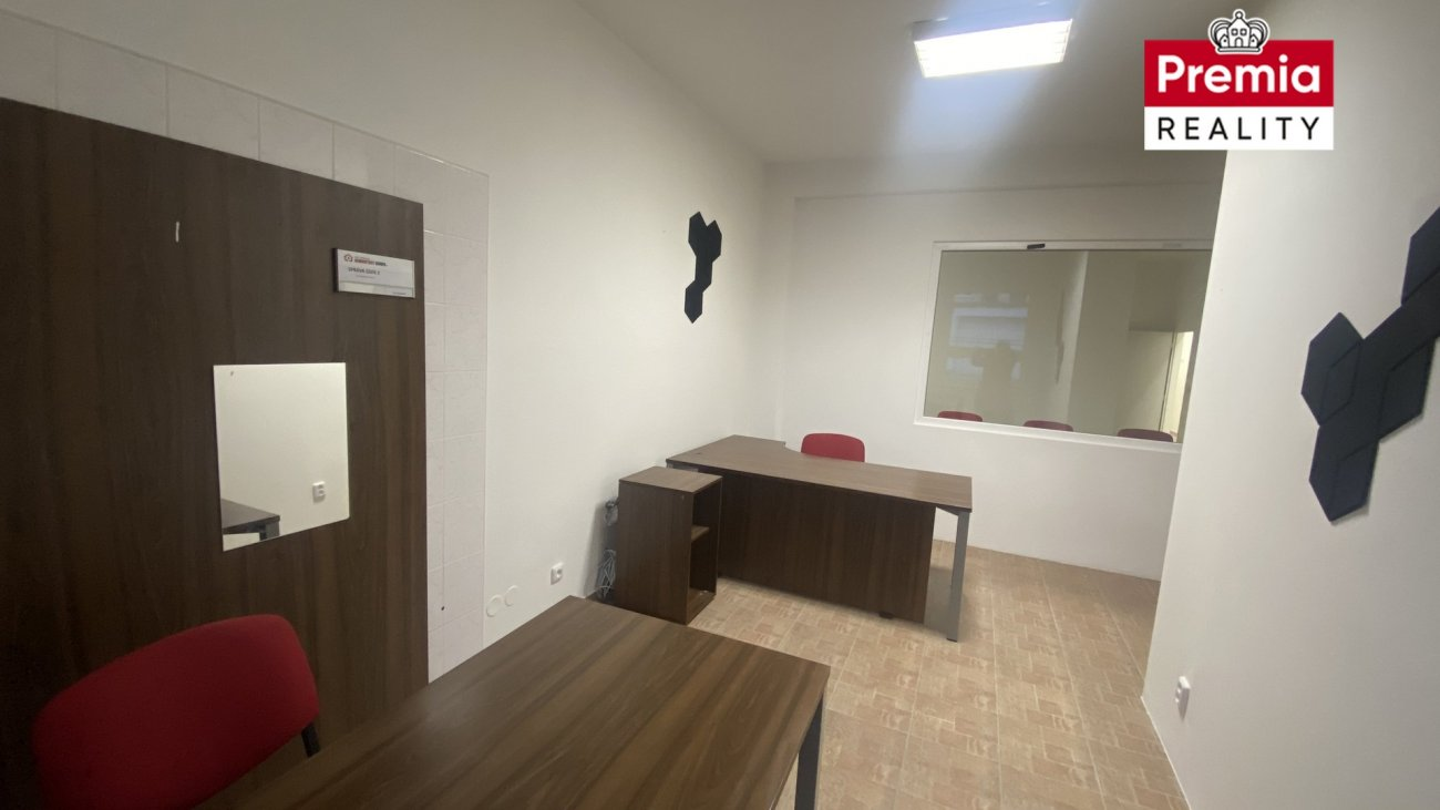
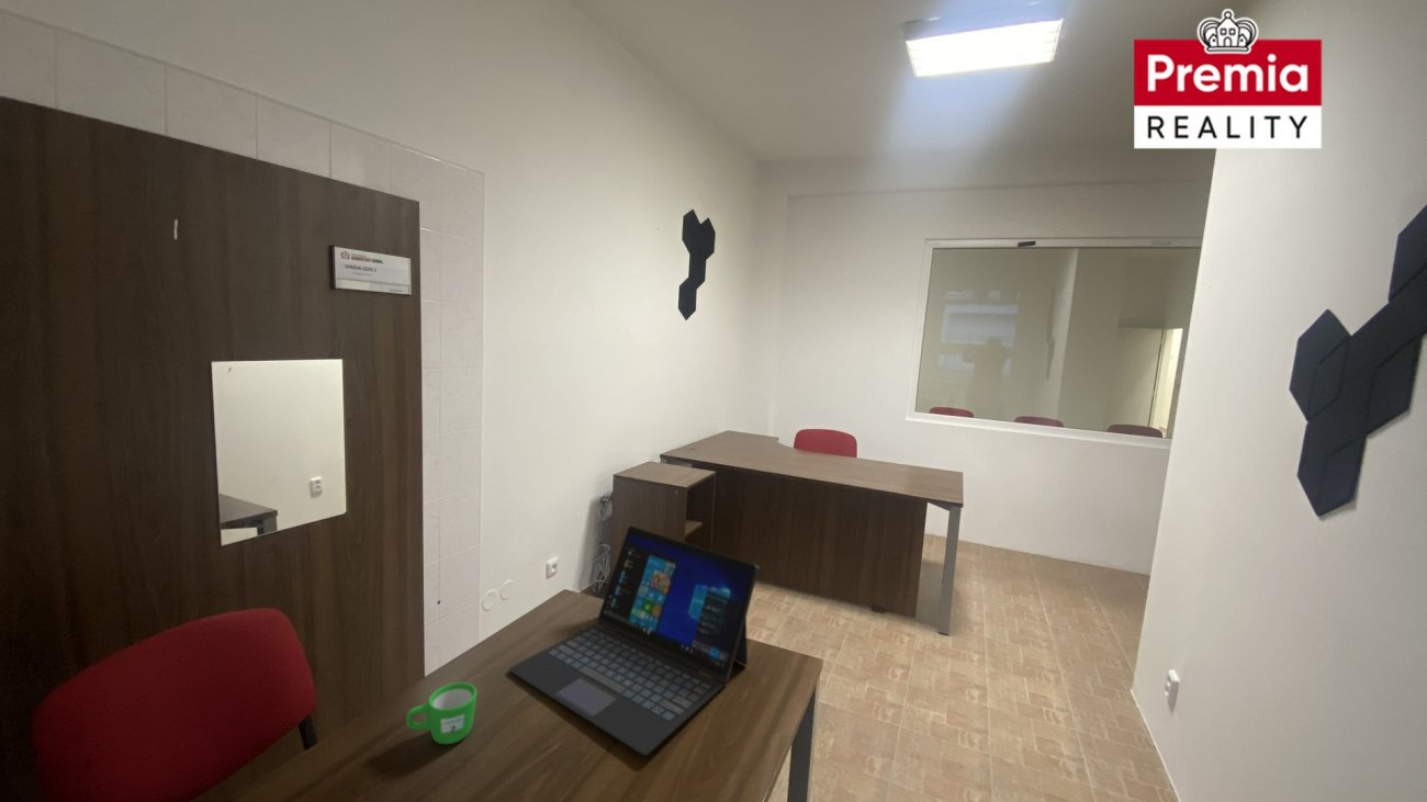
+ mug (441, 716)
+ laptop (637, 615)
